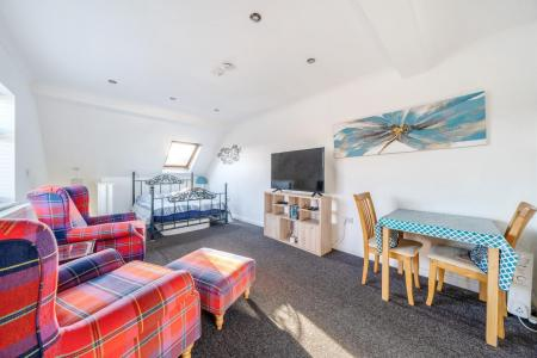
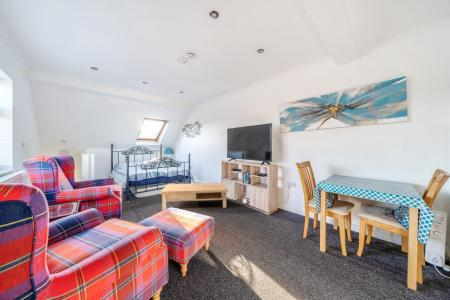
+ coffee table (195, 195)
